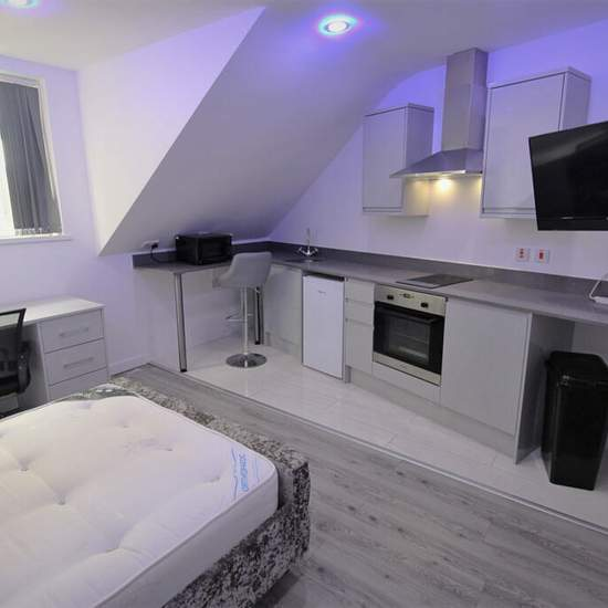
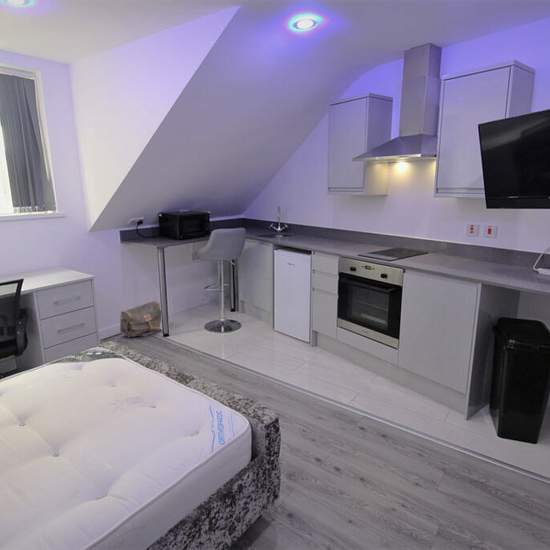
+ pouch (142, 319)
